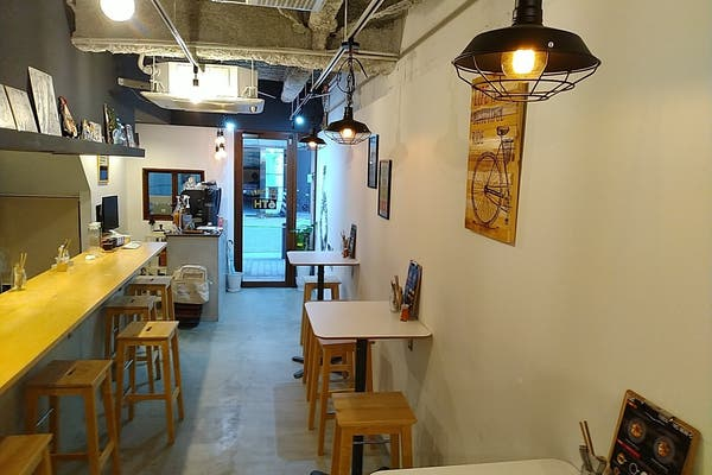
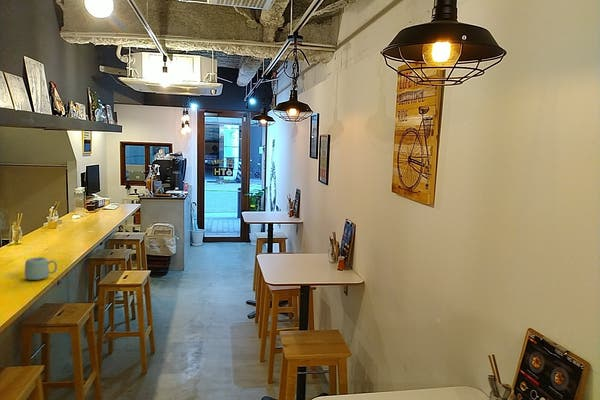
+ mug (41, 268)
